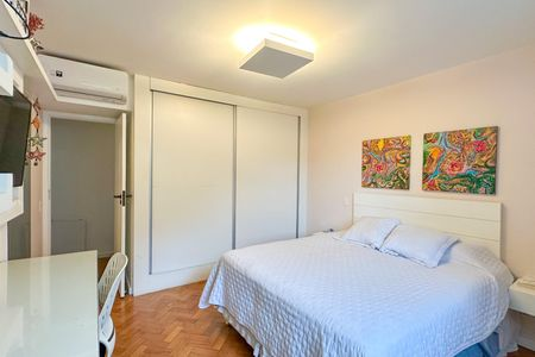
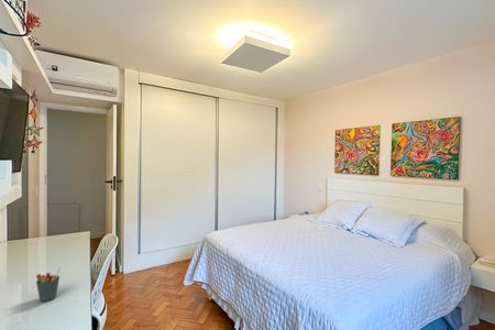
+ pen holder (47, 284)
